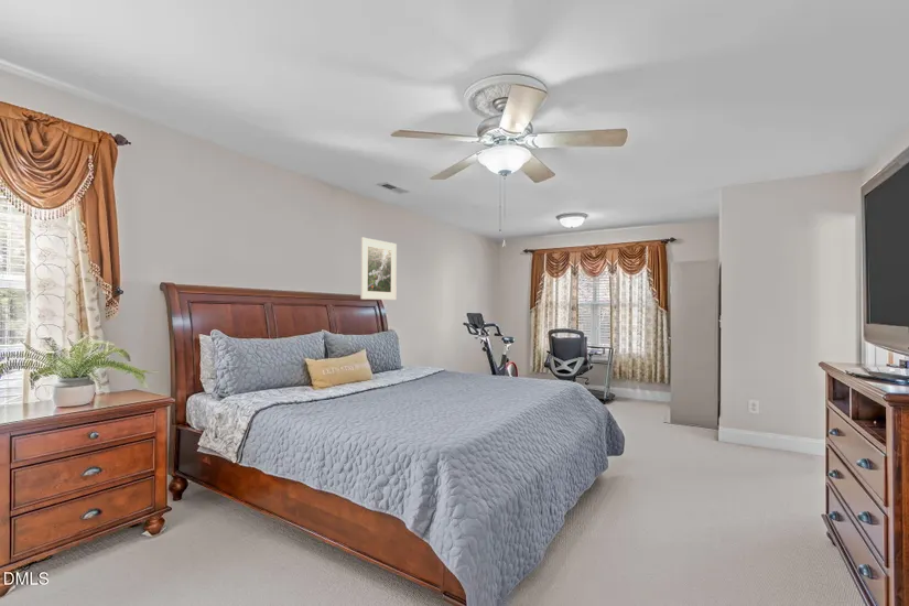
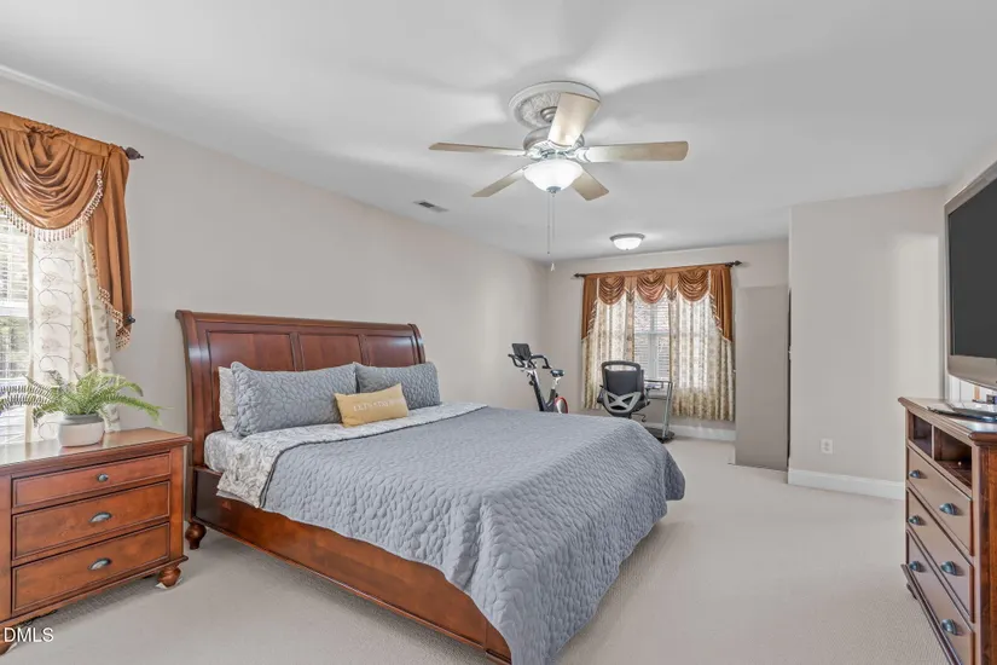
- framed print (379, 270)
